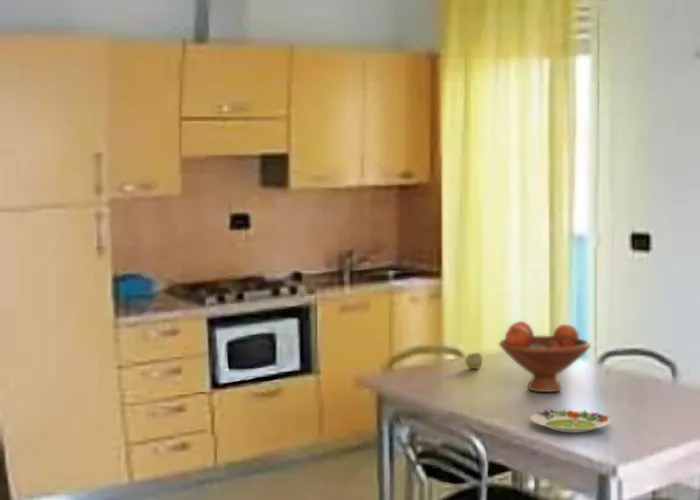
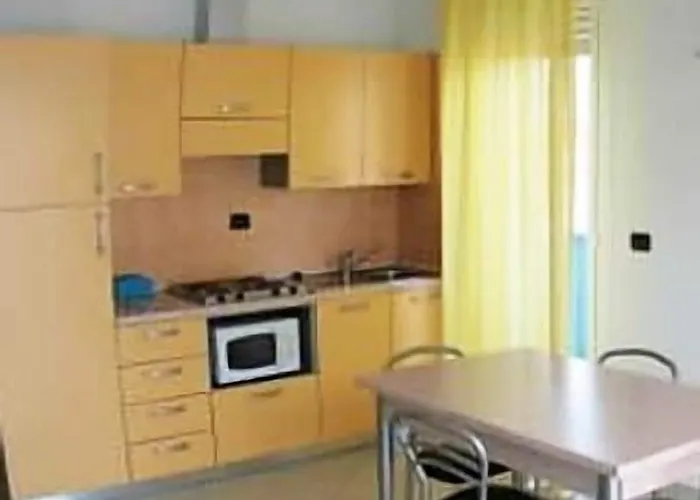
- fruit bowl (544, 356)
- apple (475, 360)
- salad plate (570, 421)
